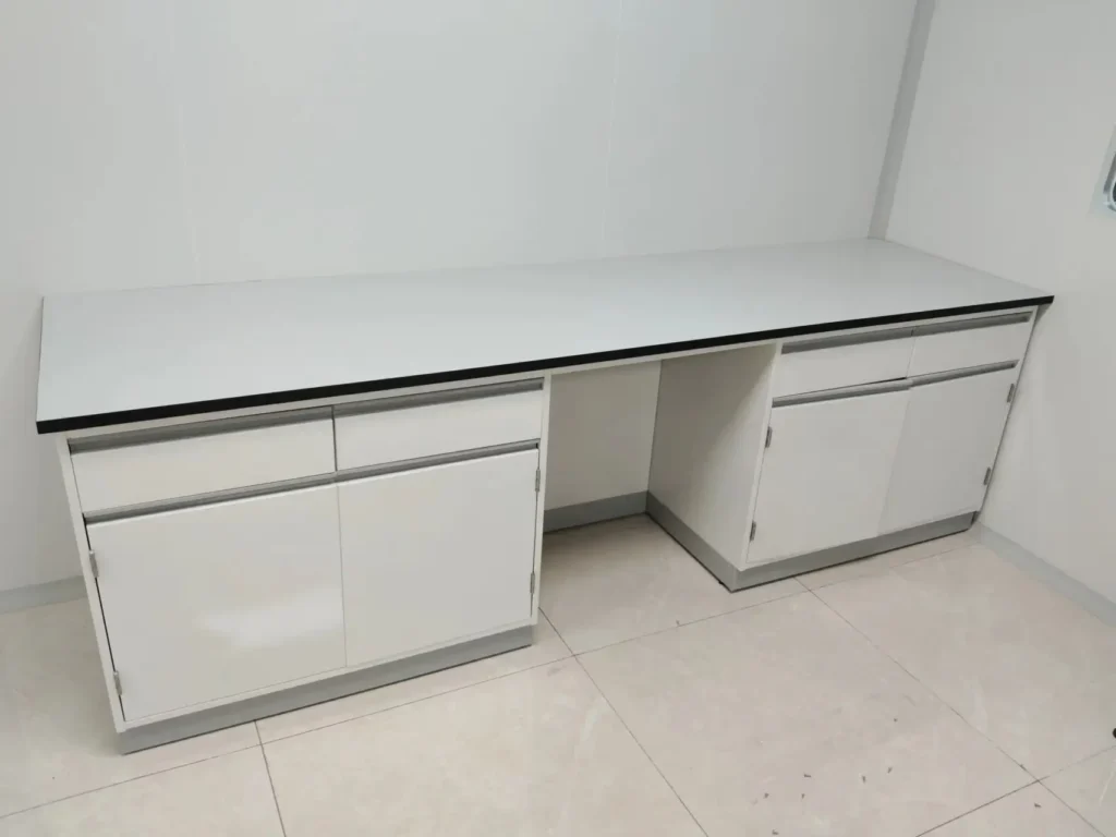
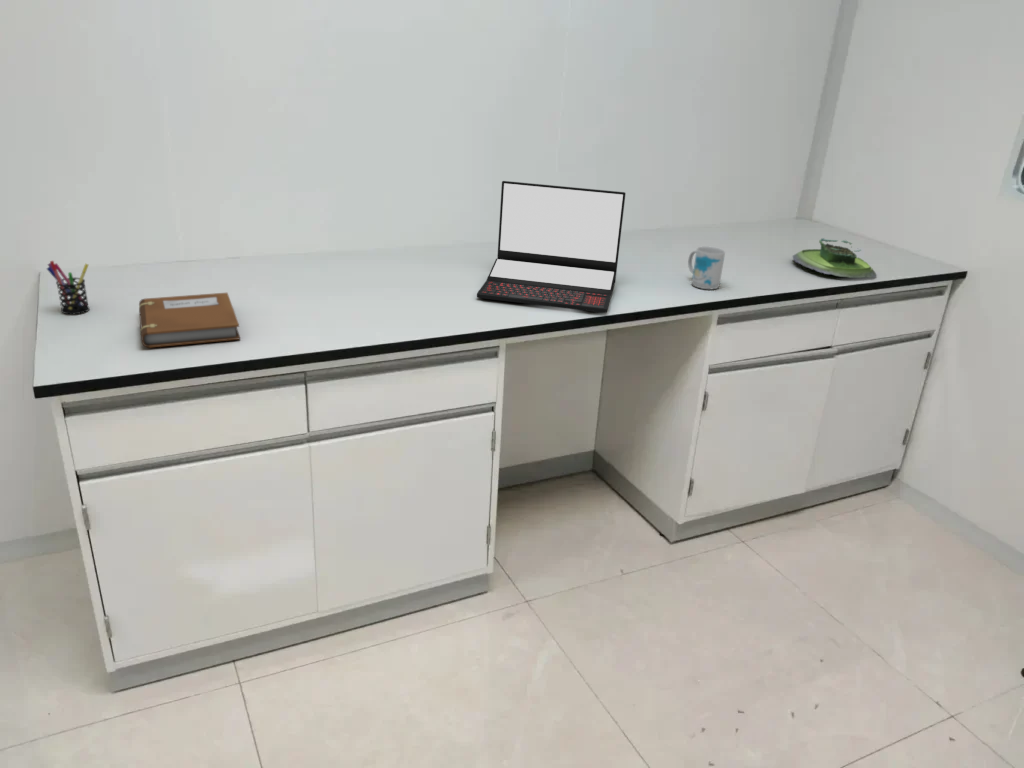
+ plant pot (835, 255)
+ mug (703, 266)
+ laptop (552, 244)
+ notebook (187, 317)
+ pen holder (69, 286)
